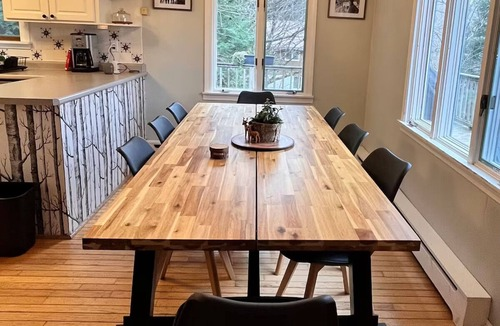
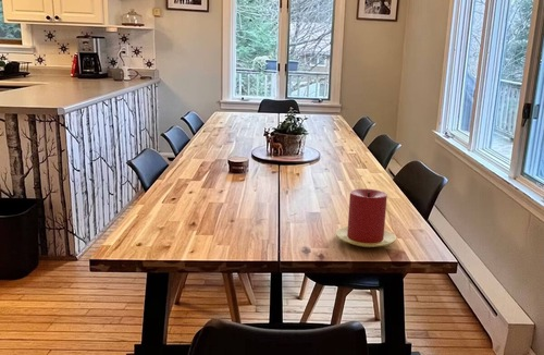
+ candle (367, 217)
